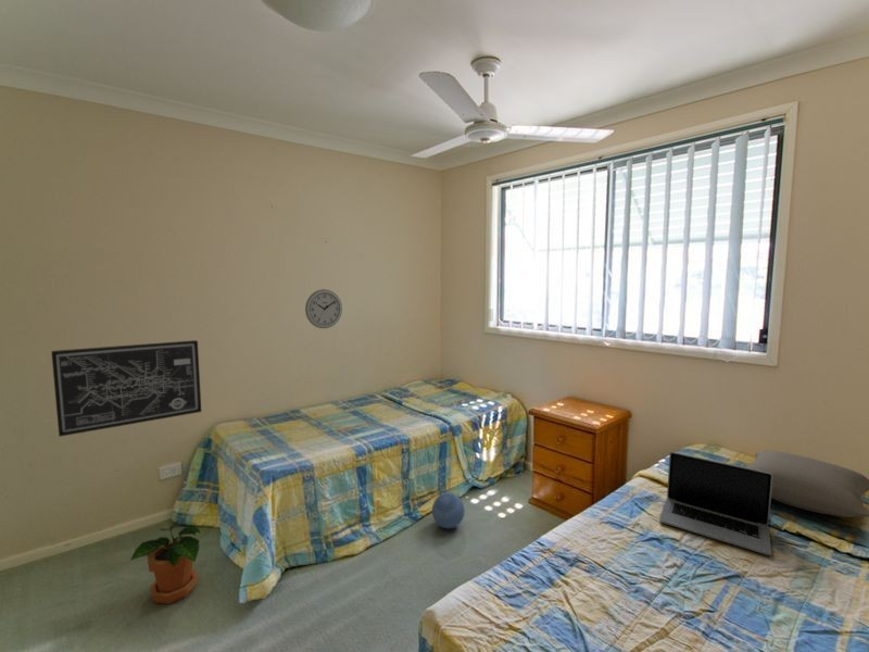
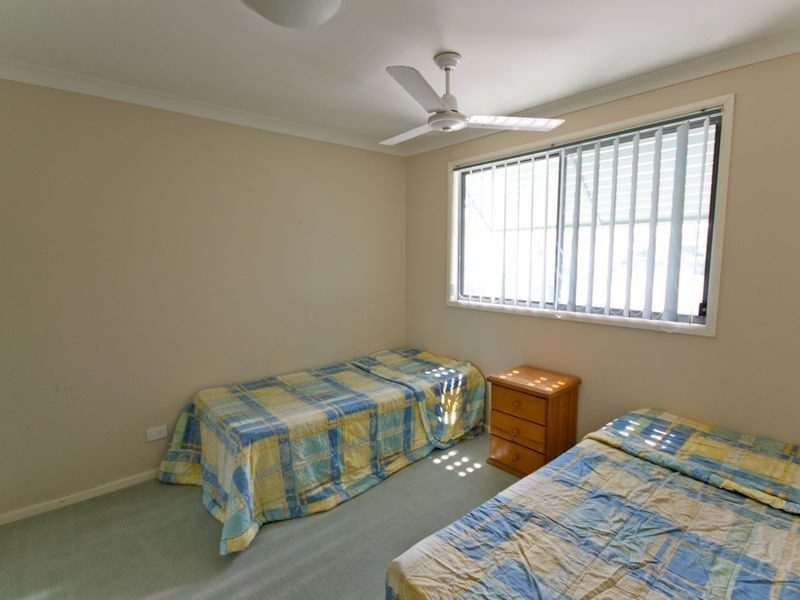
- laptop (715, 498)
- potted plant (172, 565)
- ball (448, 510)
- pillow (803, 479)
- wall clock (324, 309)
- wall art (134, 384)
